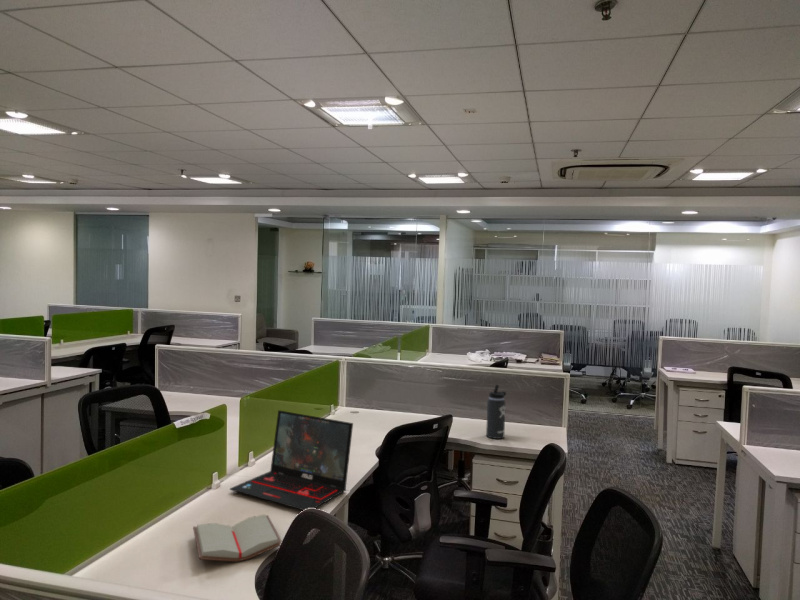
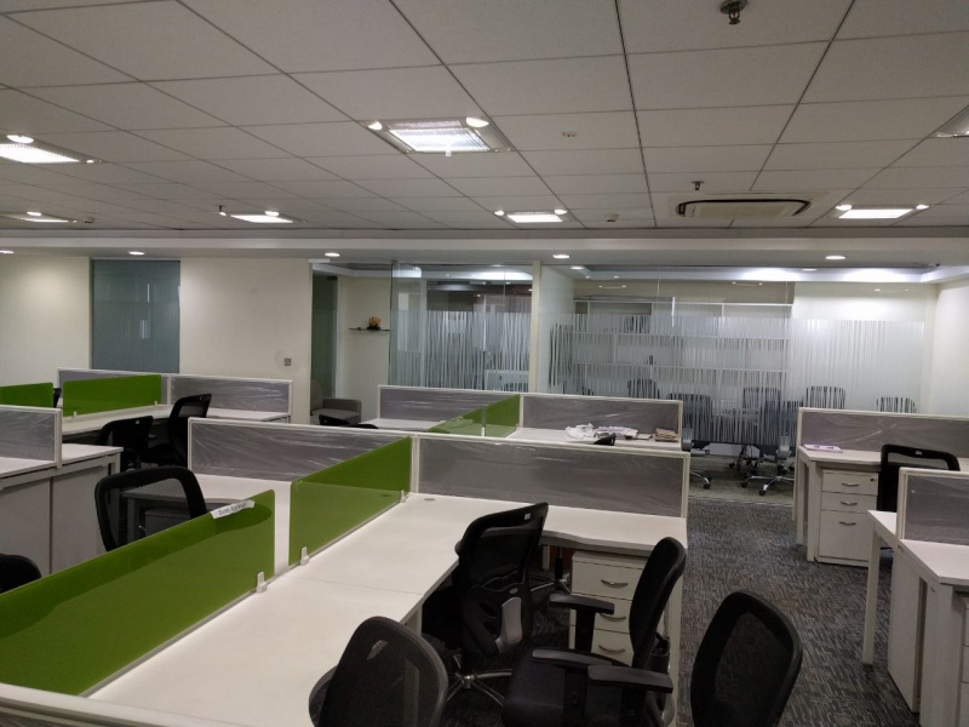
- paperback book (236, 538)
- thermos bottle (497, 410)
- laptop (292, 457)
